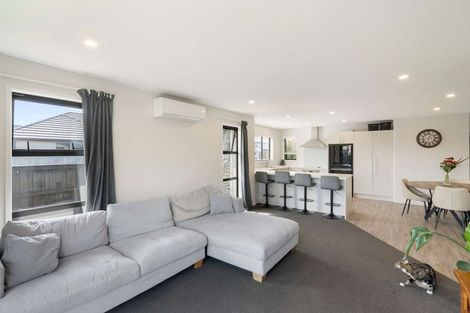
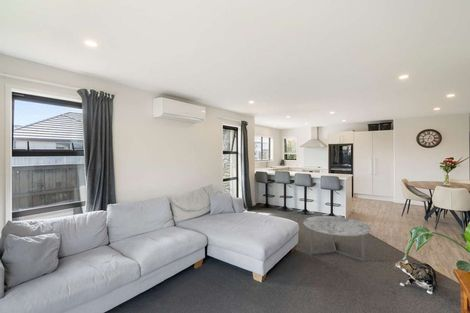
+ coffee table (333, 238)
